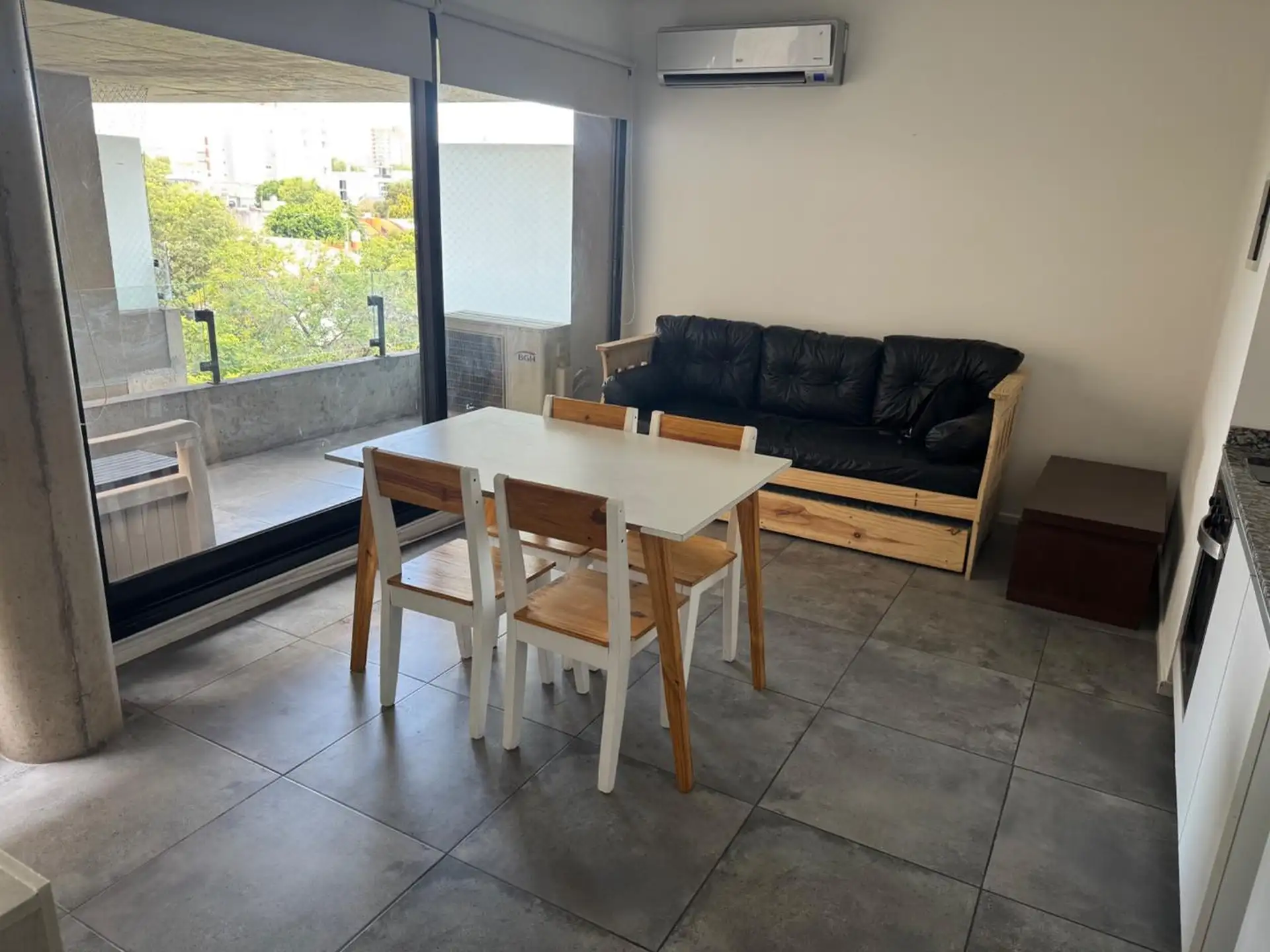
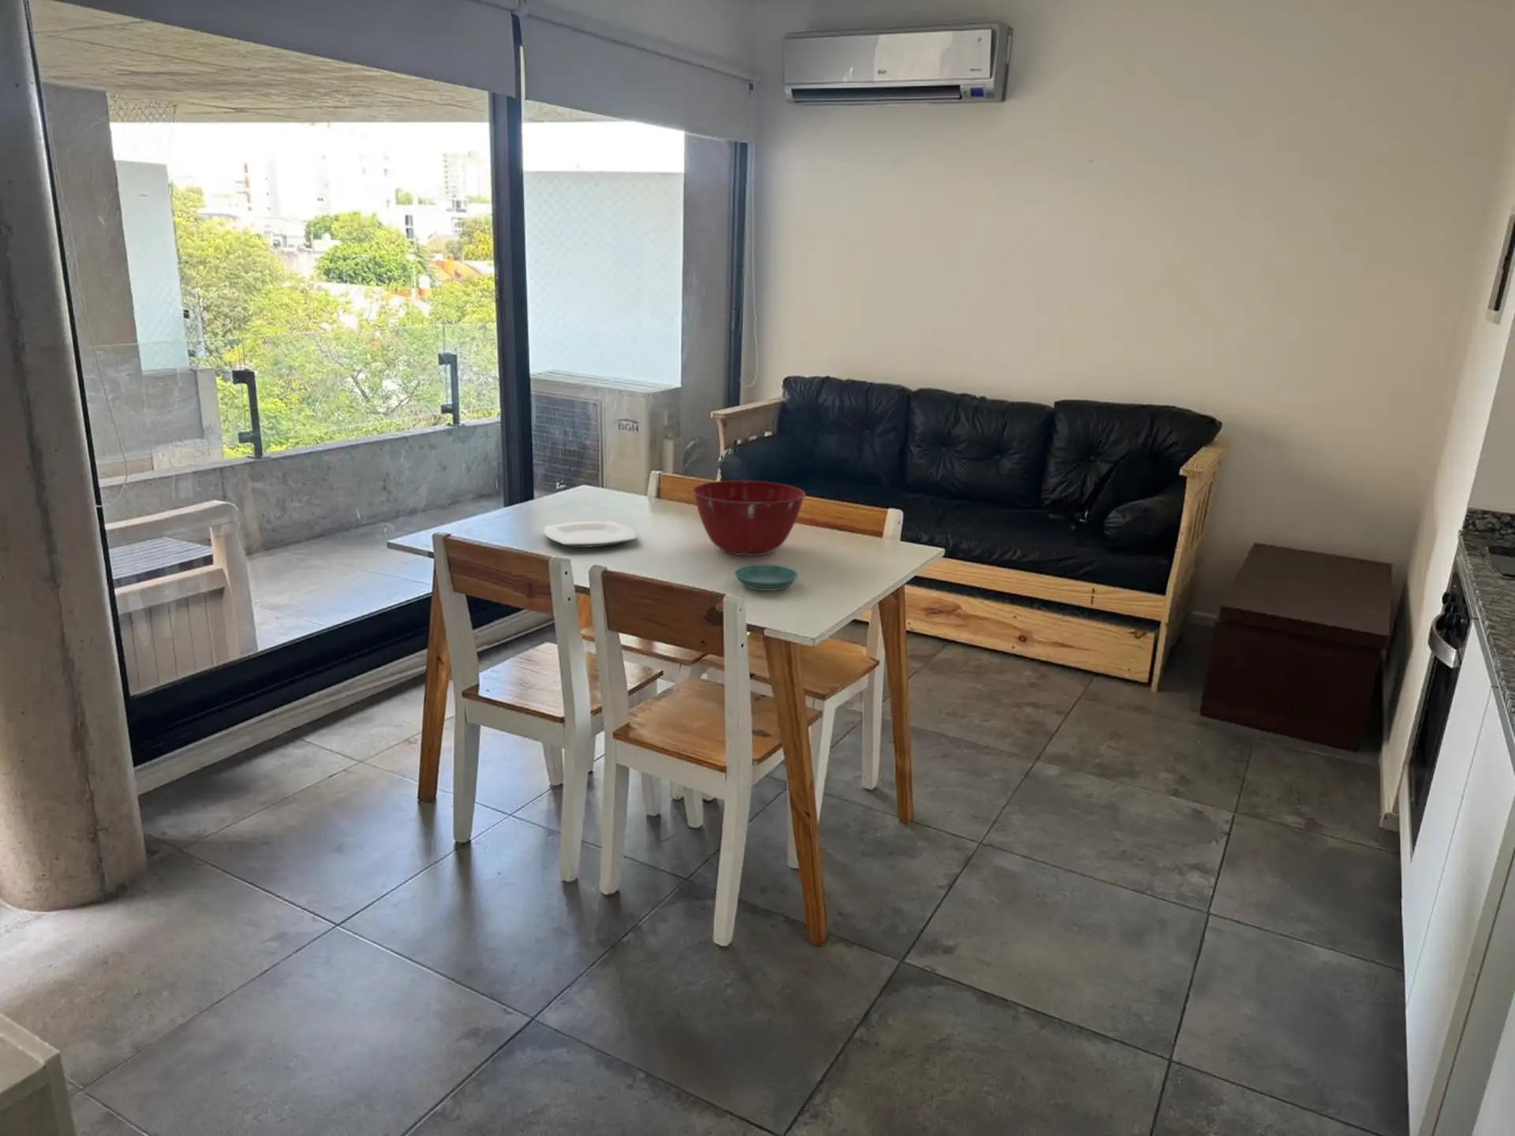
+ plate (589, 535)
+ mixing bowl (747, 519)
+ saucer (766, 579)
